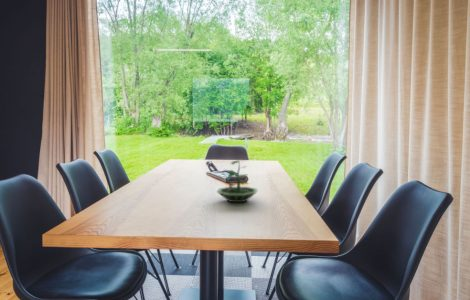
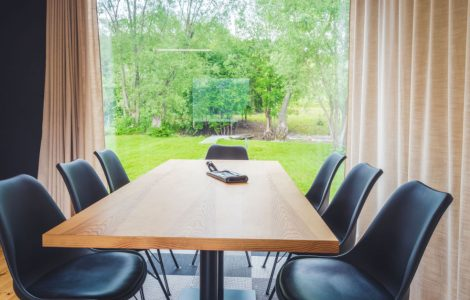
- terrarium (238, 167)
